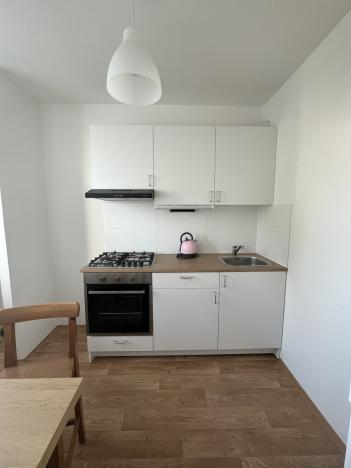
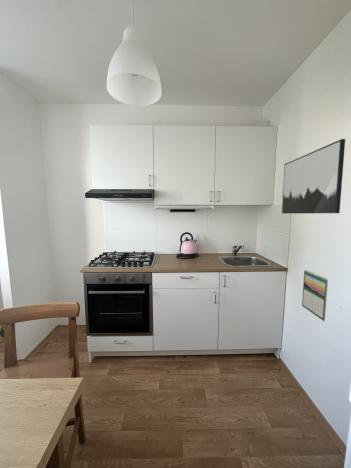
+ calendar (313, 293)
+ wall art (306, 184)
